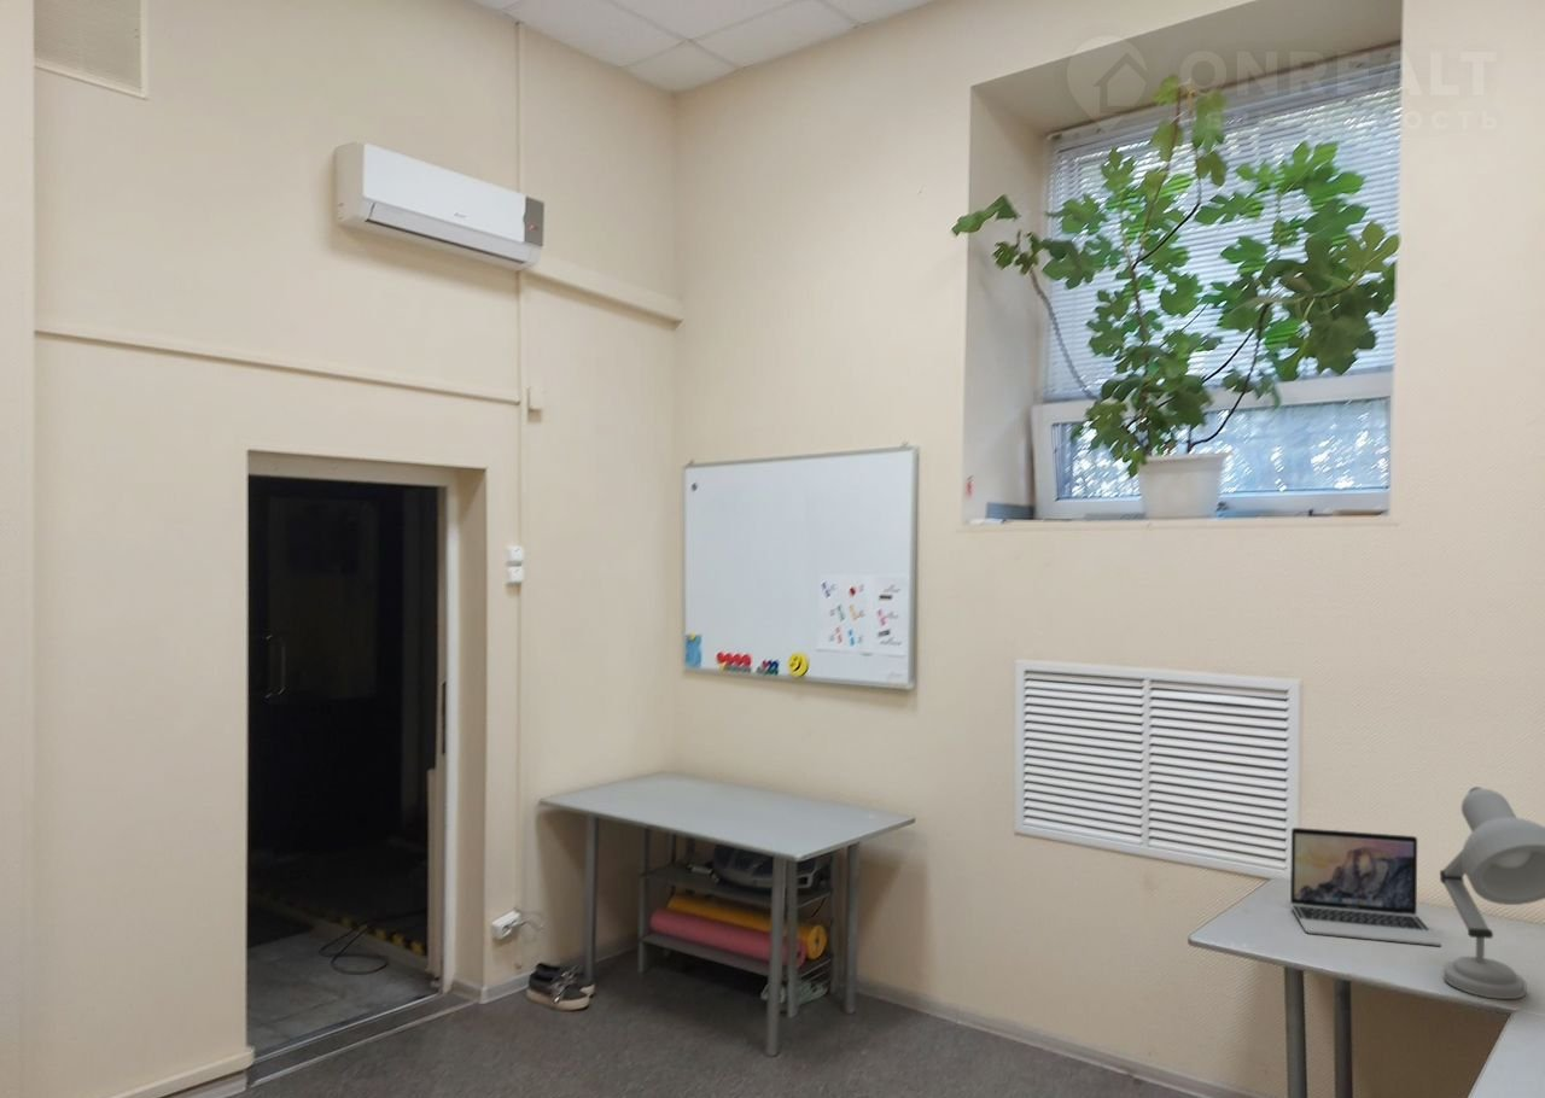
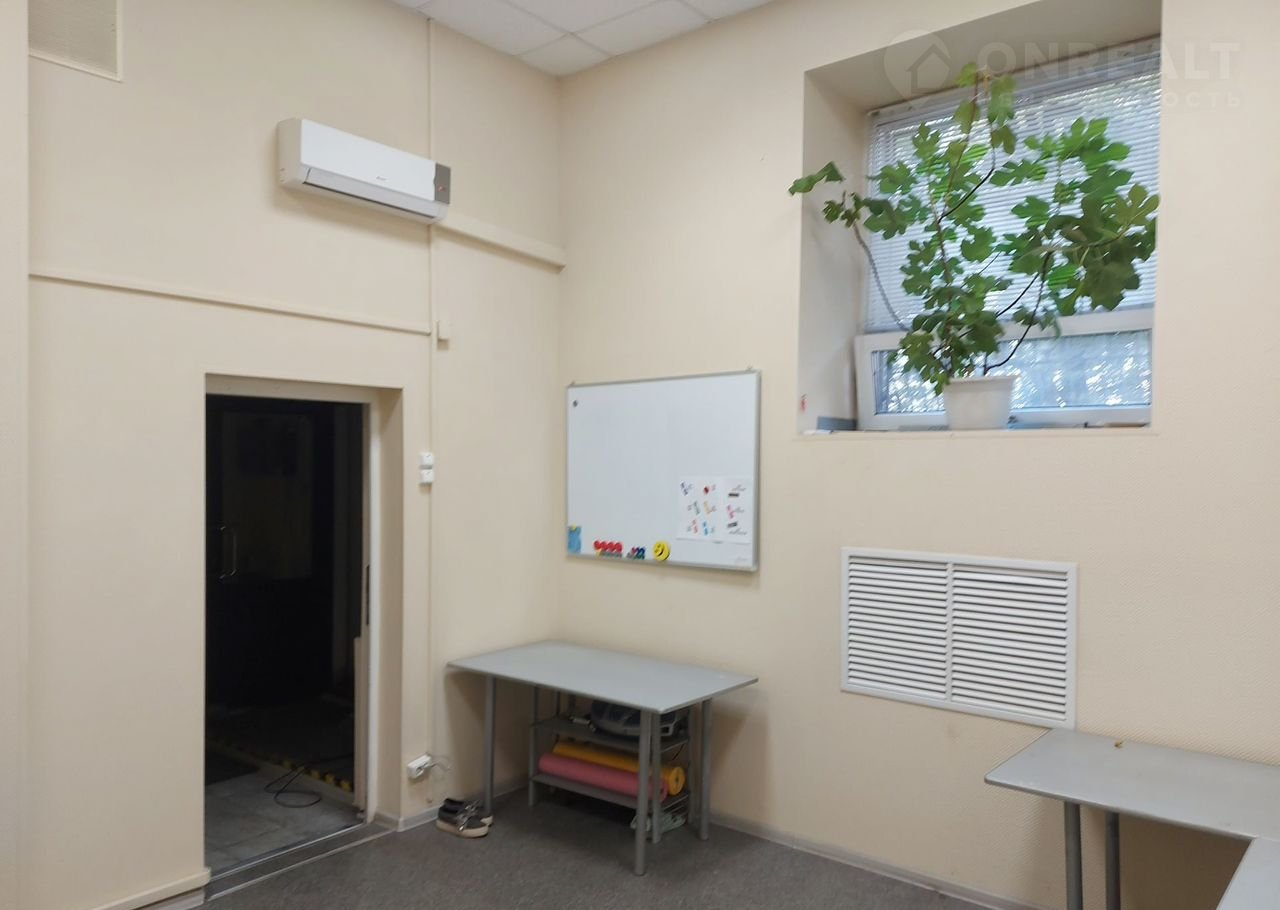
- laptop (1362, 884)
- desk lamp (1493, 892)
